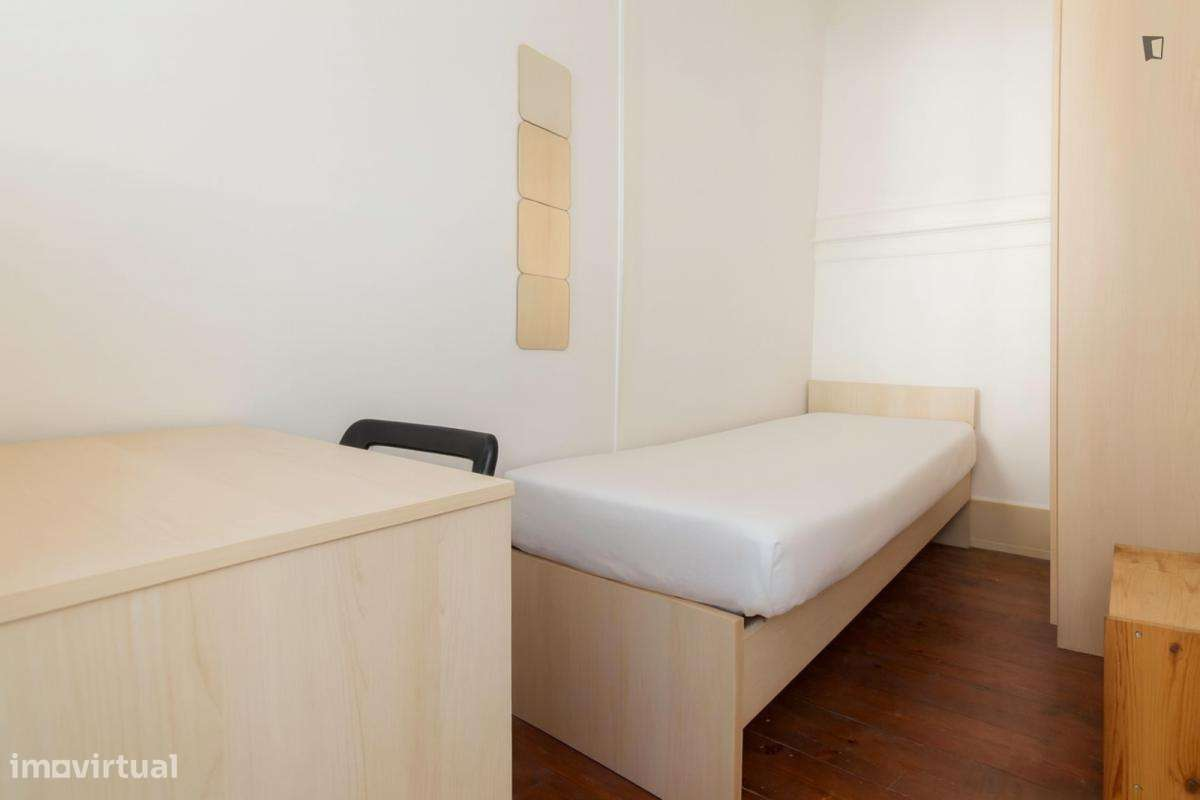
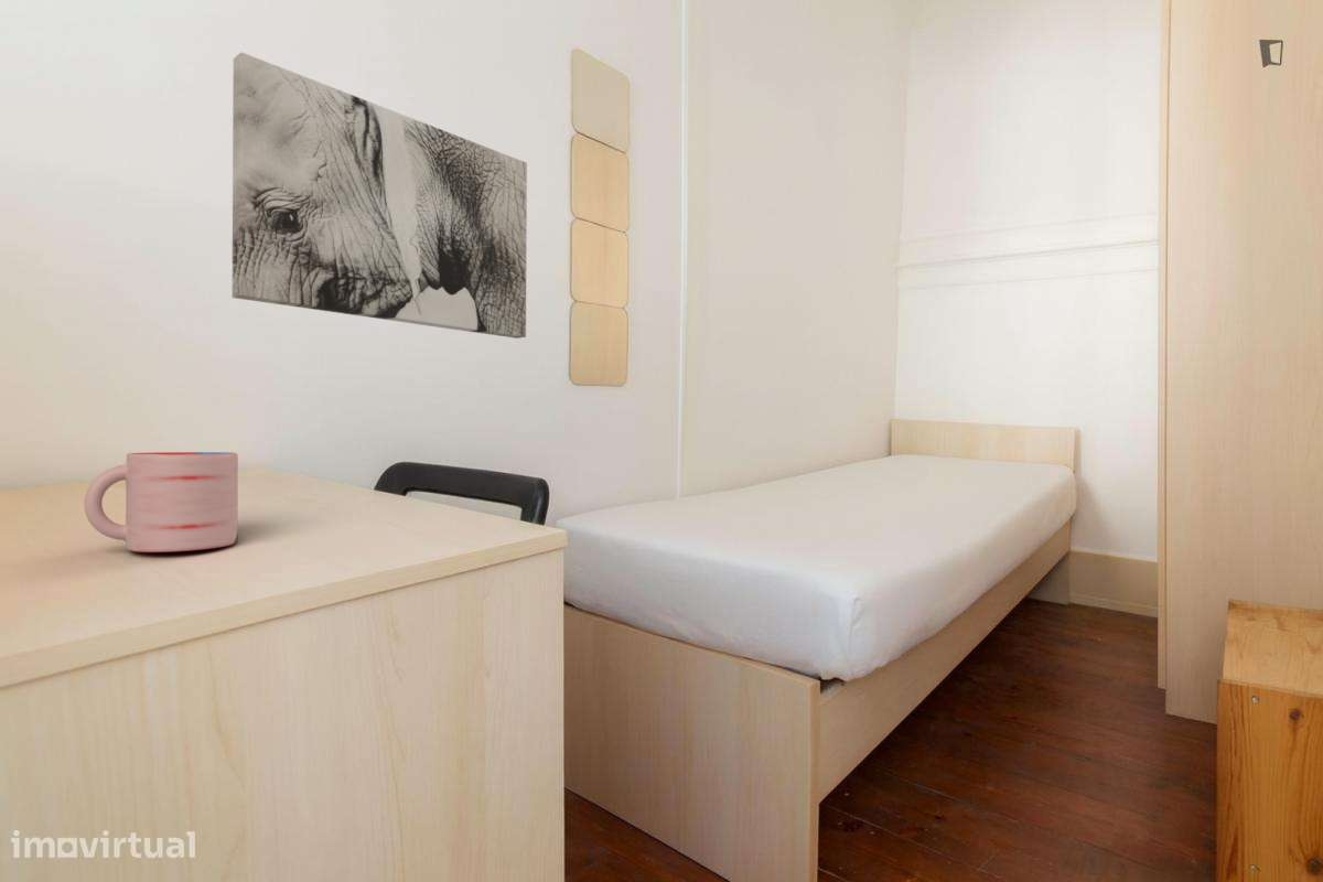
+ wall art (402, 219)
+ mug (164, 499)
